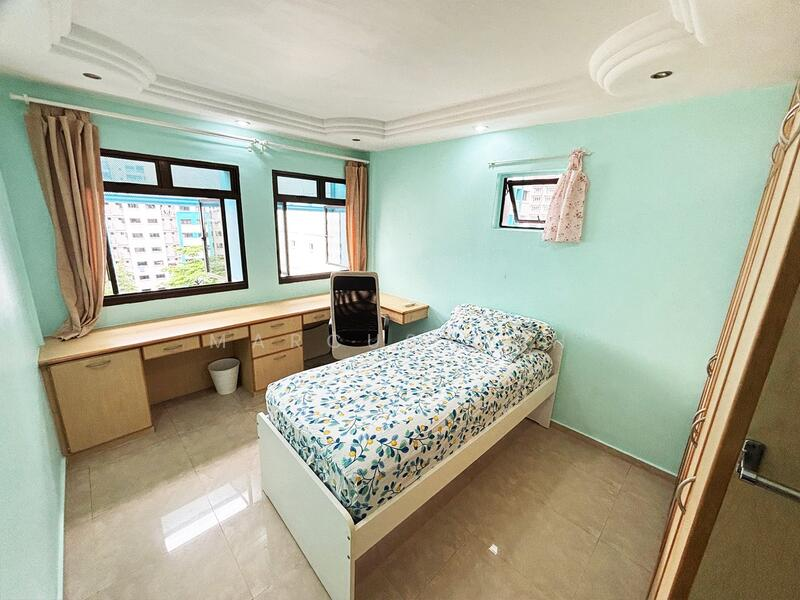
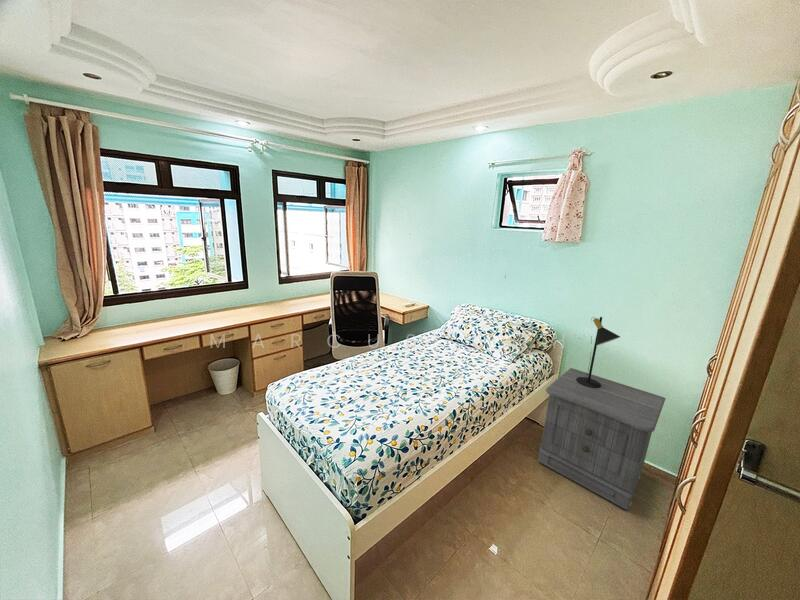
+ nightstand (596, 431)
+ table lamp (595, 352)
